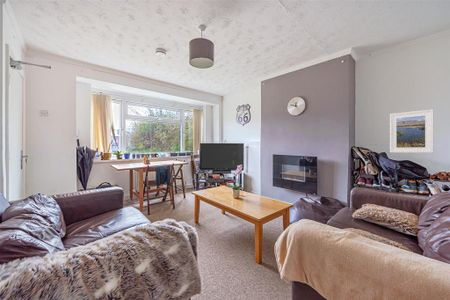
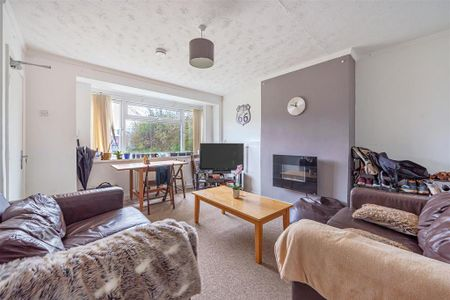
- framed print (410, 132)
